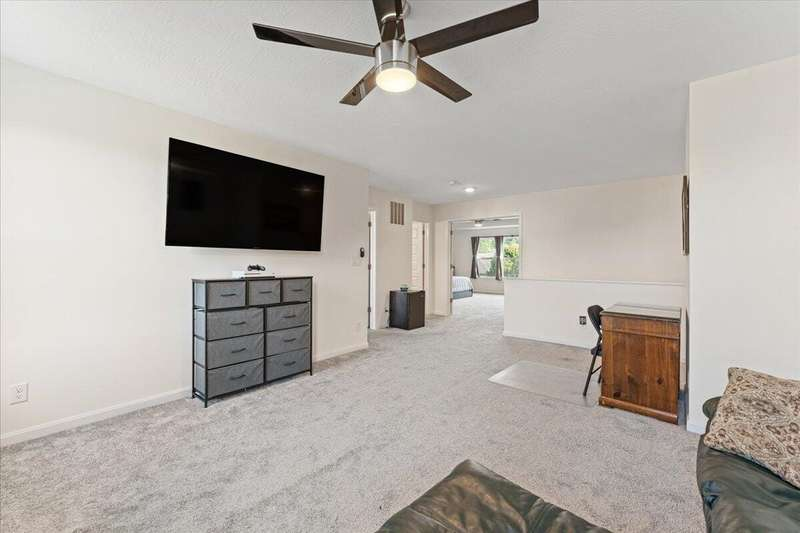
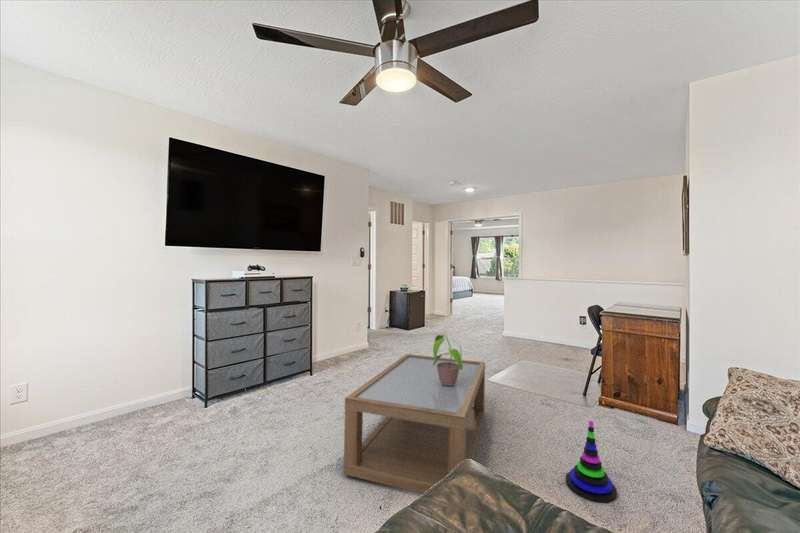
+ potted plant (450, 359)
+ coffee table (426, 408)
+ stacking toy (590, 454)
